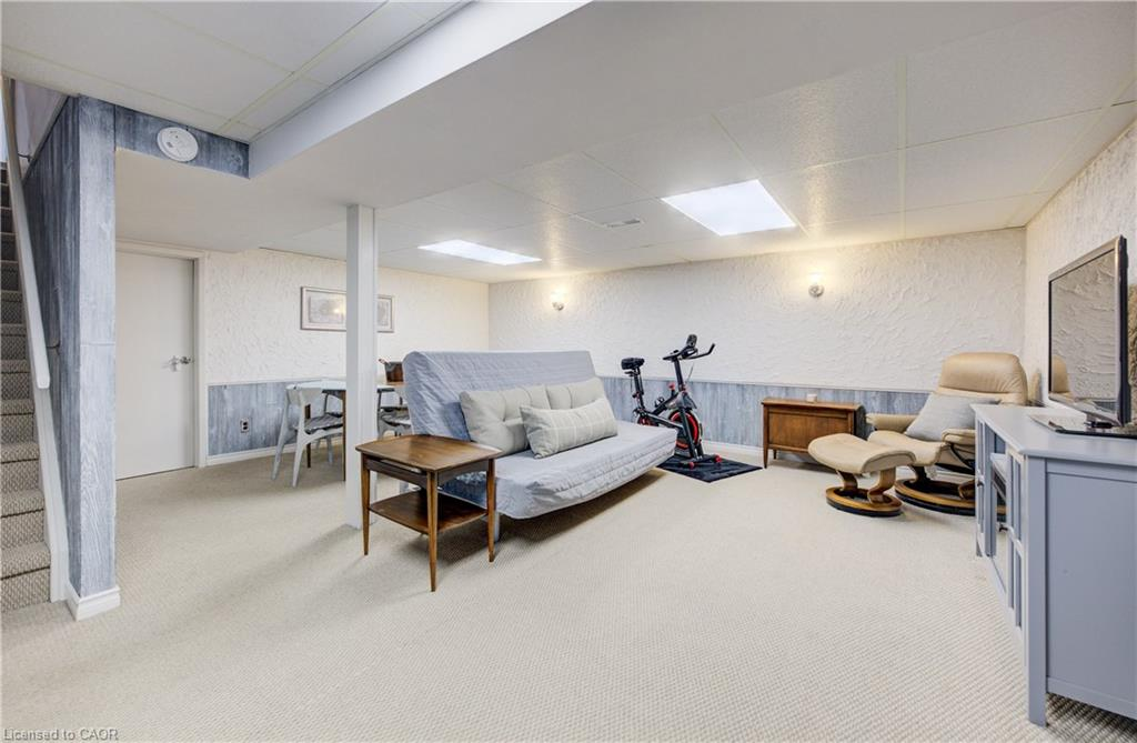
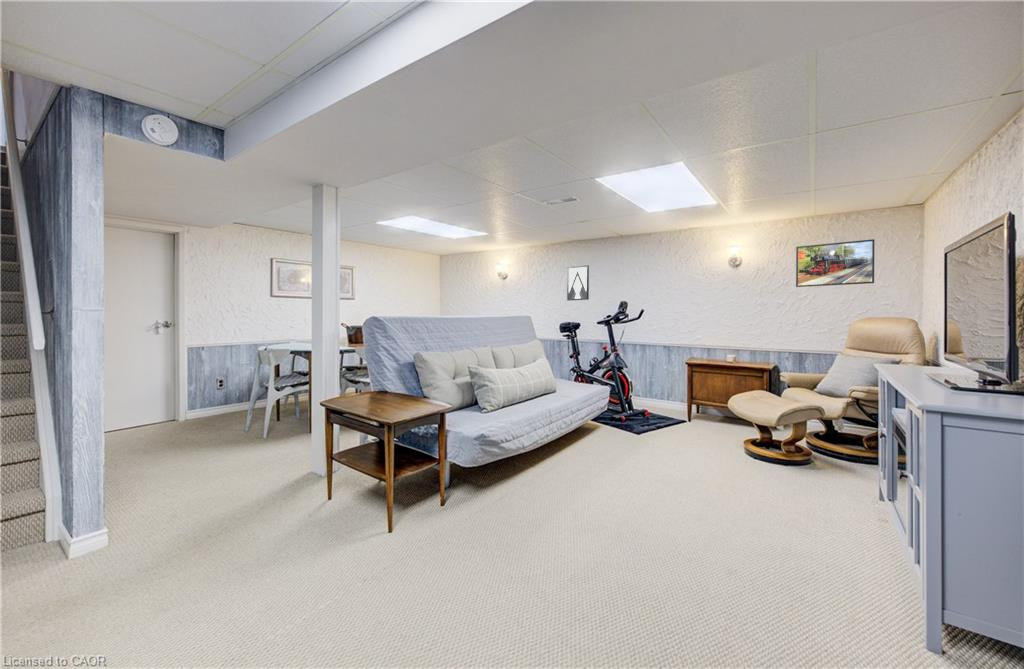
+ wall art (577, 283)
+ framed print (833, 264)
